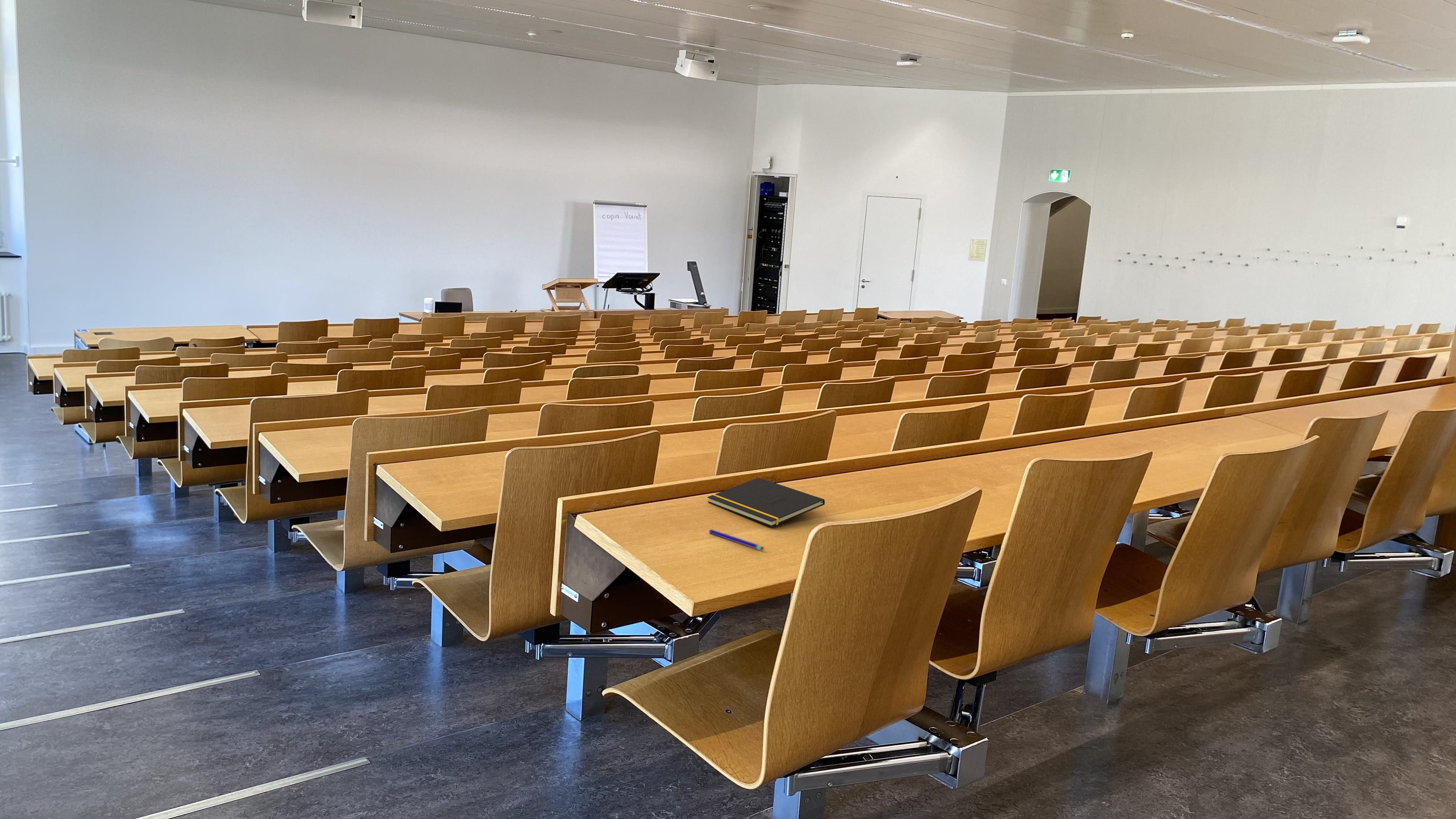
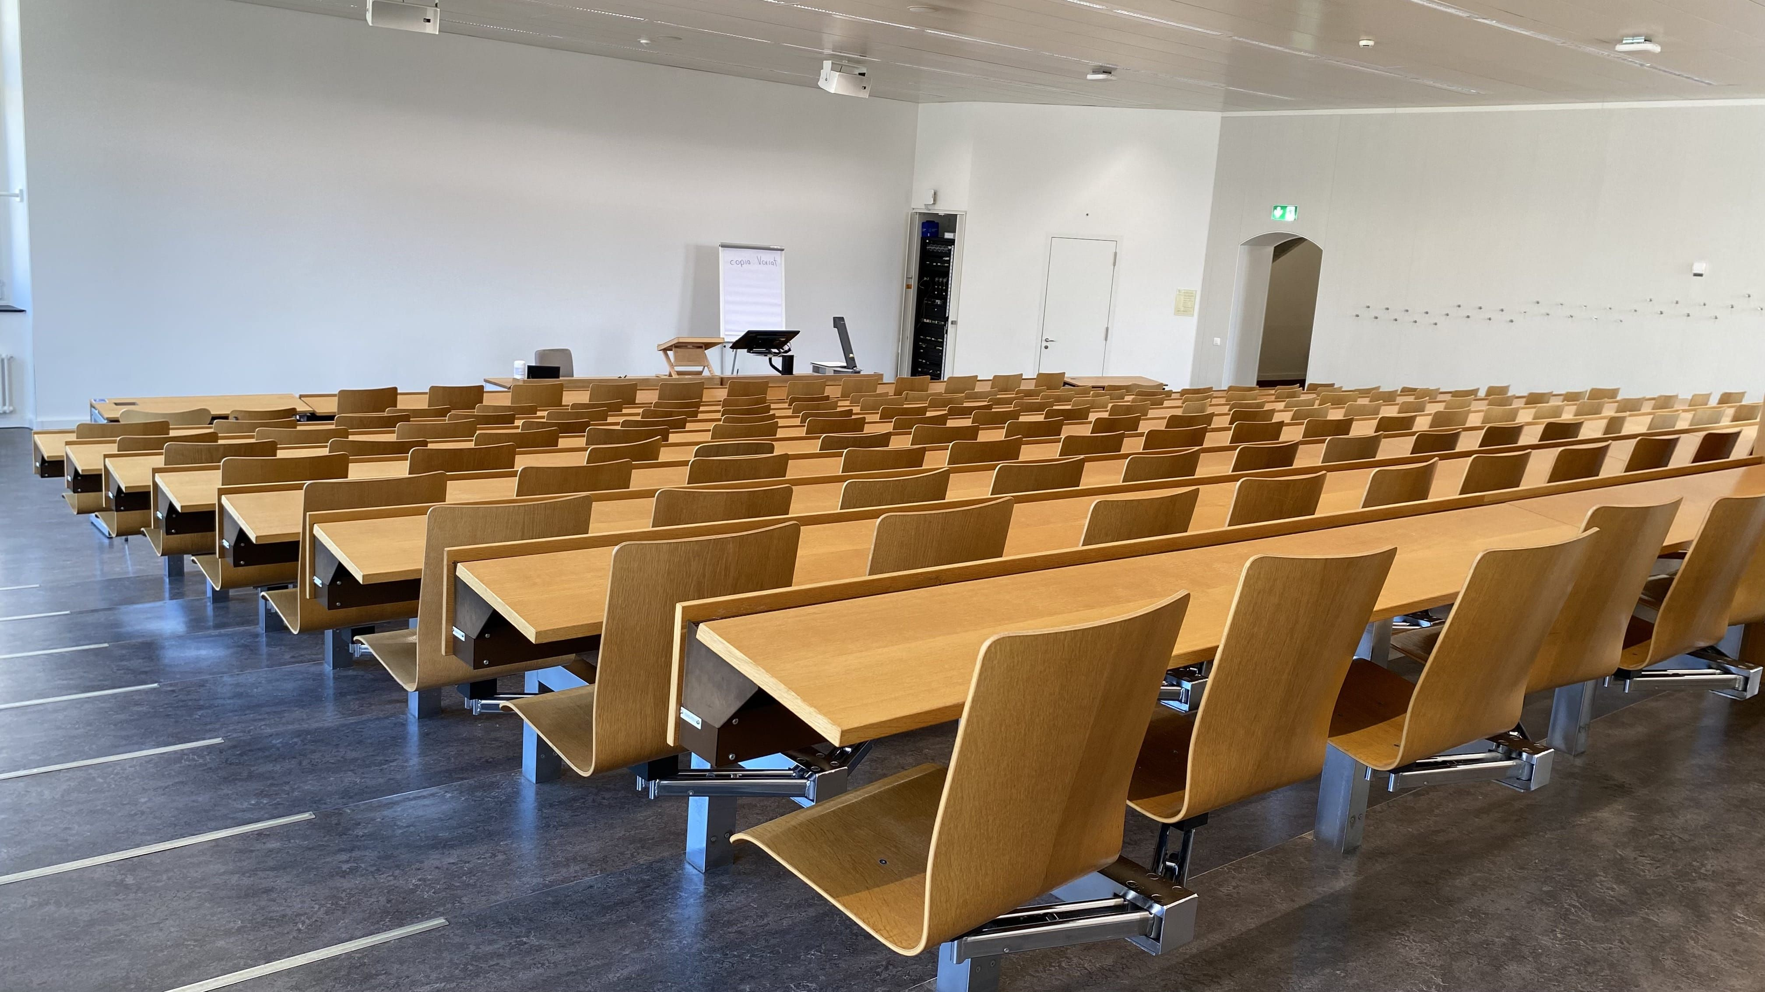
- pen (736, 540)
- notepad (765, 500)
